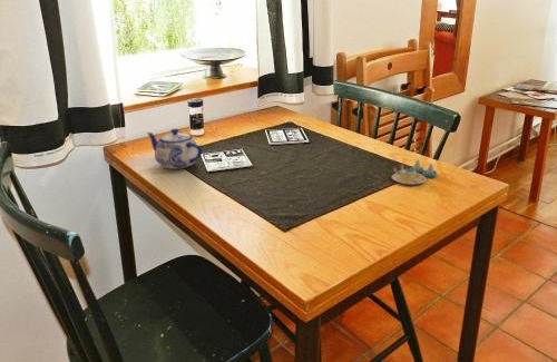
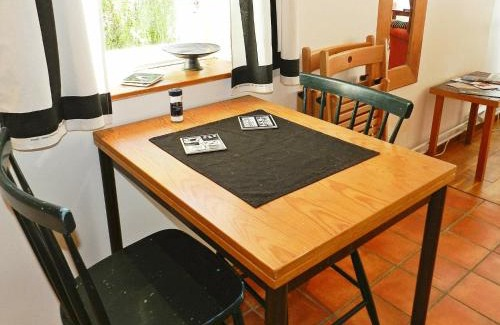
- salt and pepper shaker set (412, 170)
- teapot (173, 146)
